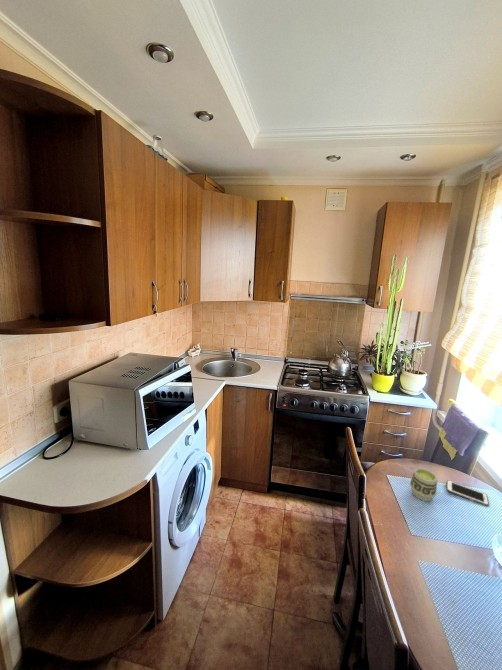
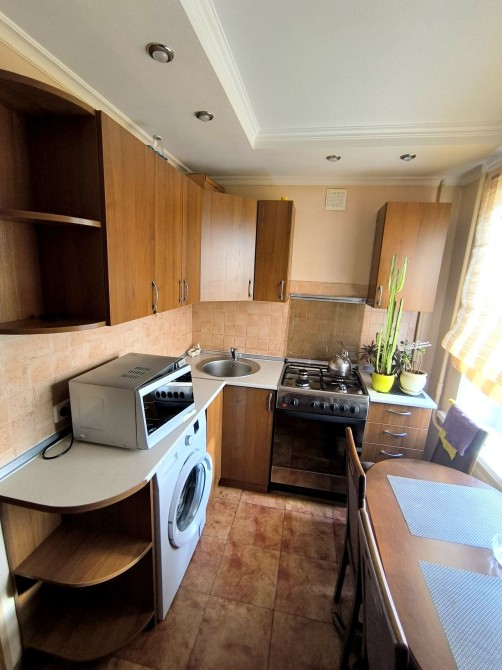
- cell phone (466, 492)
- cup (423, 484)
